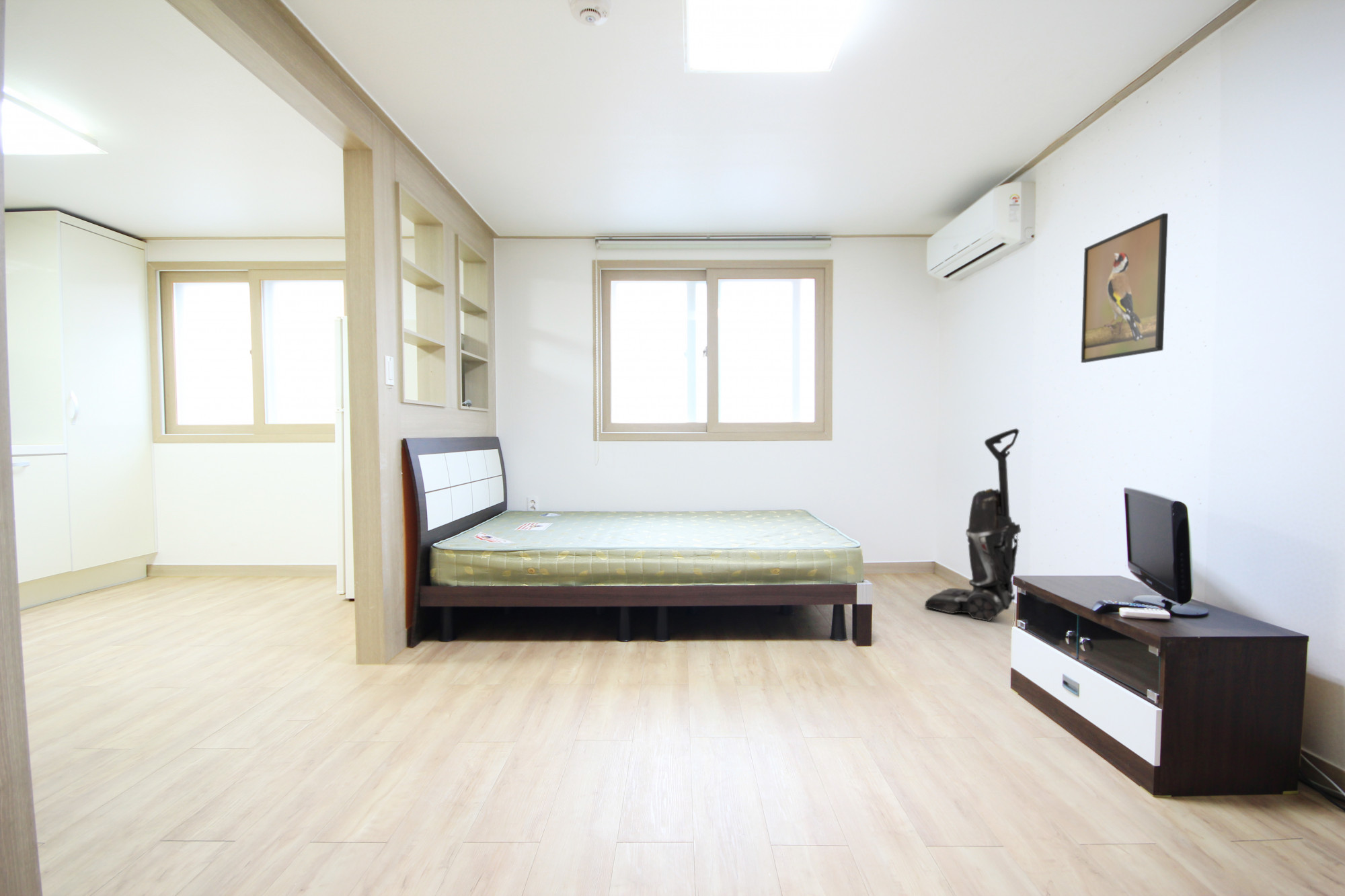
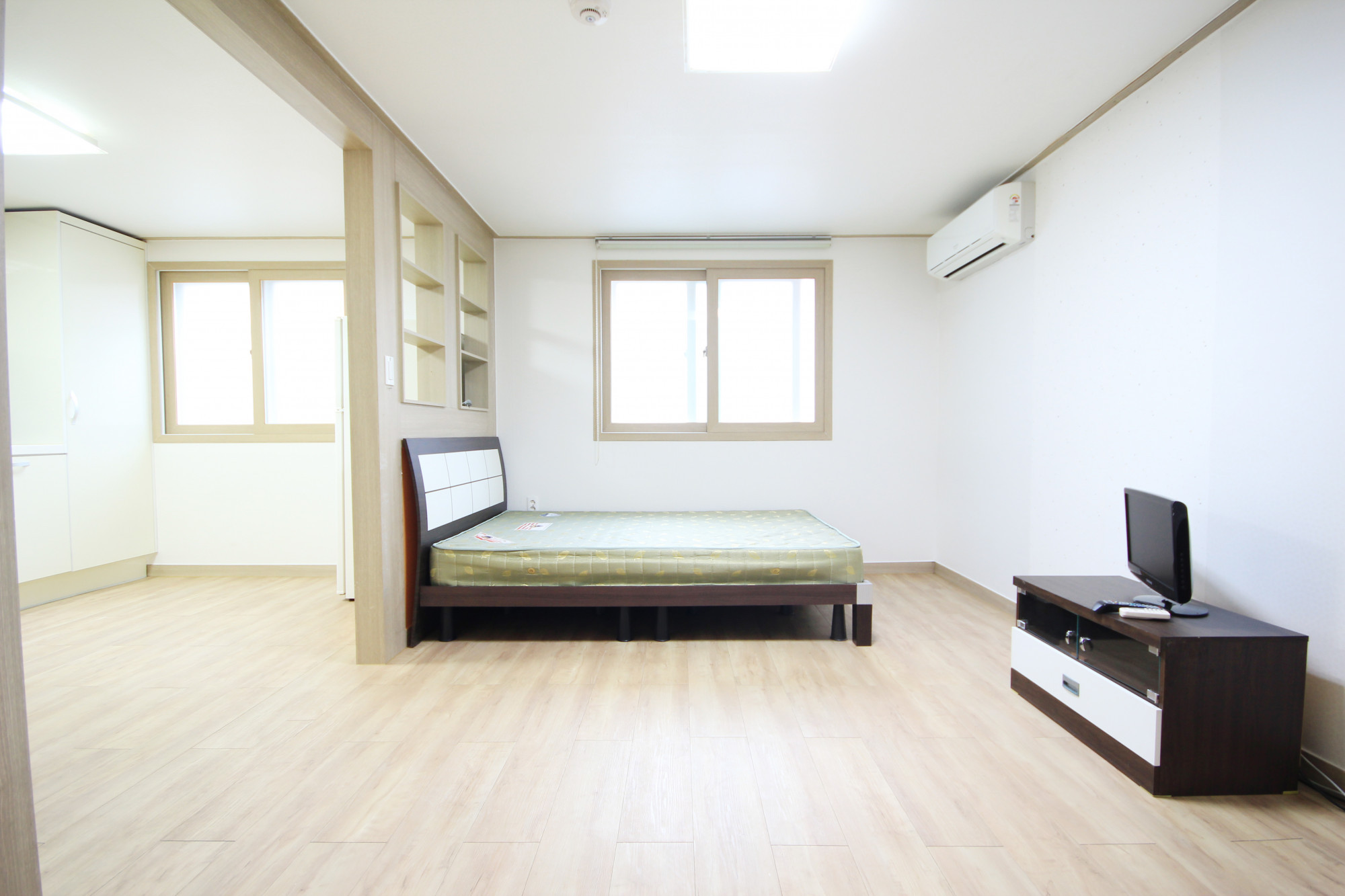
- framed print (1120, 294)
- vacuum cleaner (970, 519)
